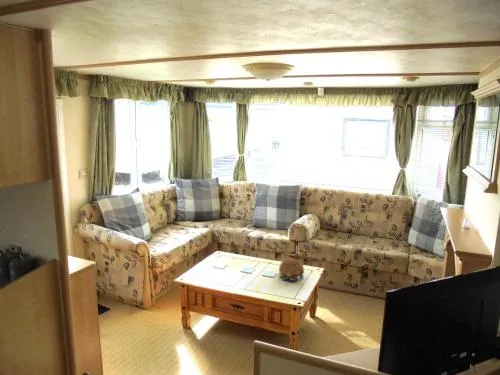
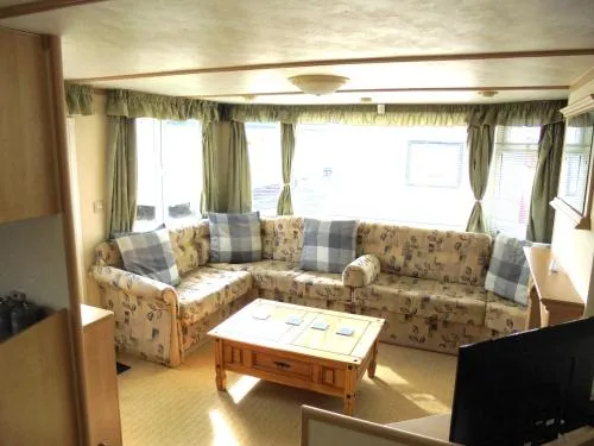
- decorative bowl (291, 268)
